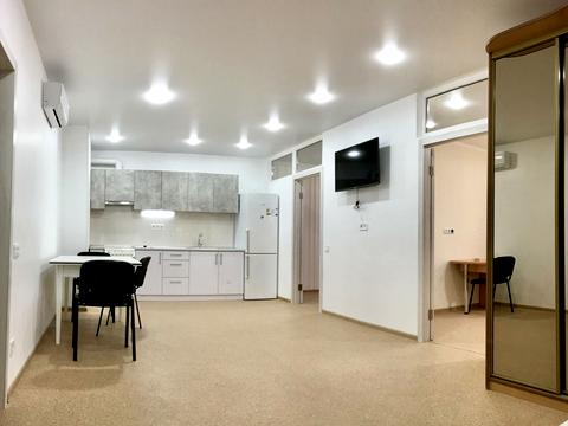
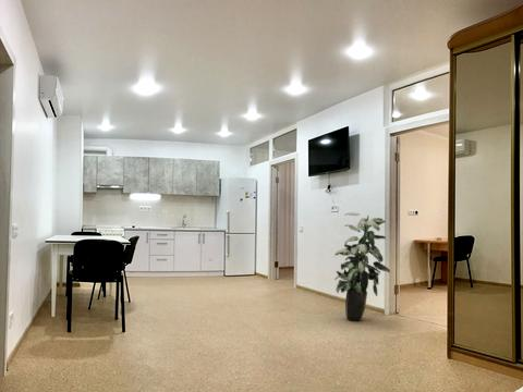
+ indoor plant (358, 265)
